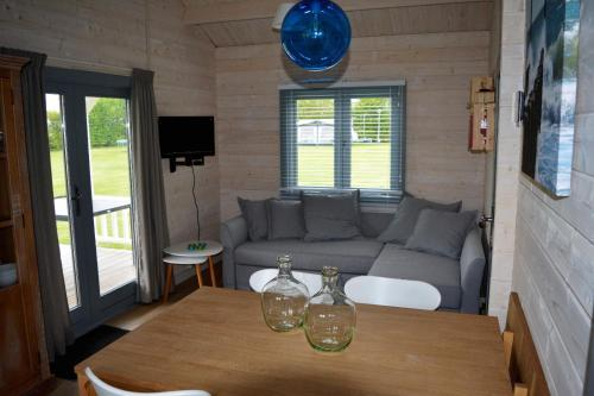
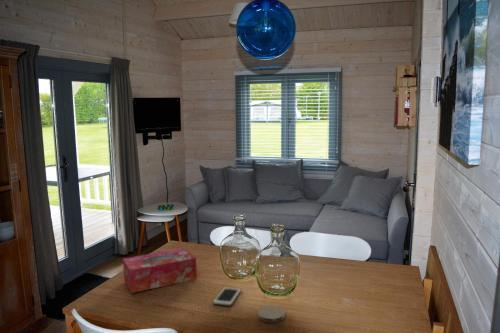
+ tissue box (160, 268)
+ cell phone (227, 296)
+ coaster (271, 313)
